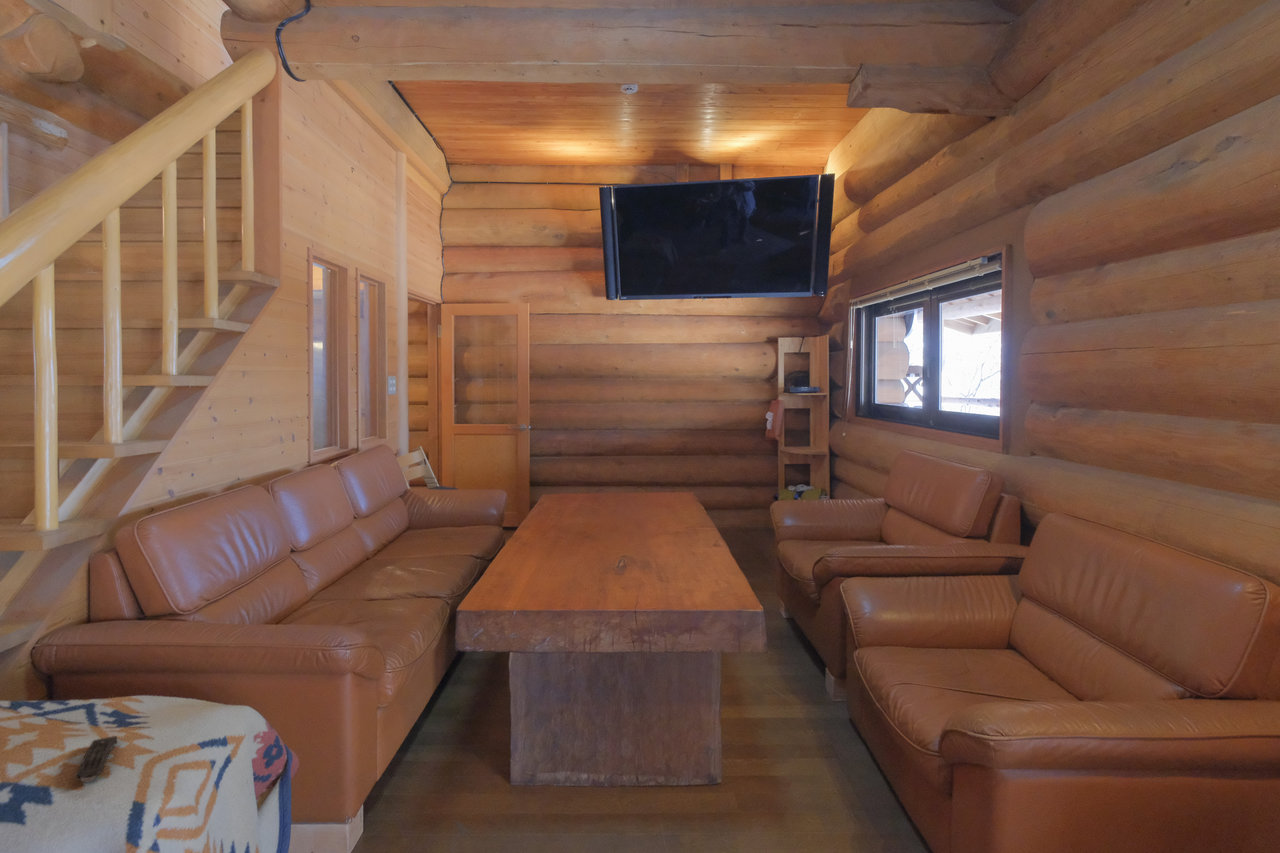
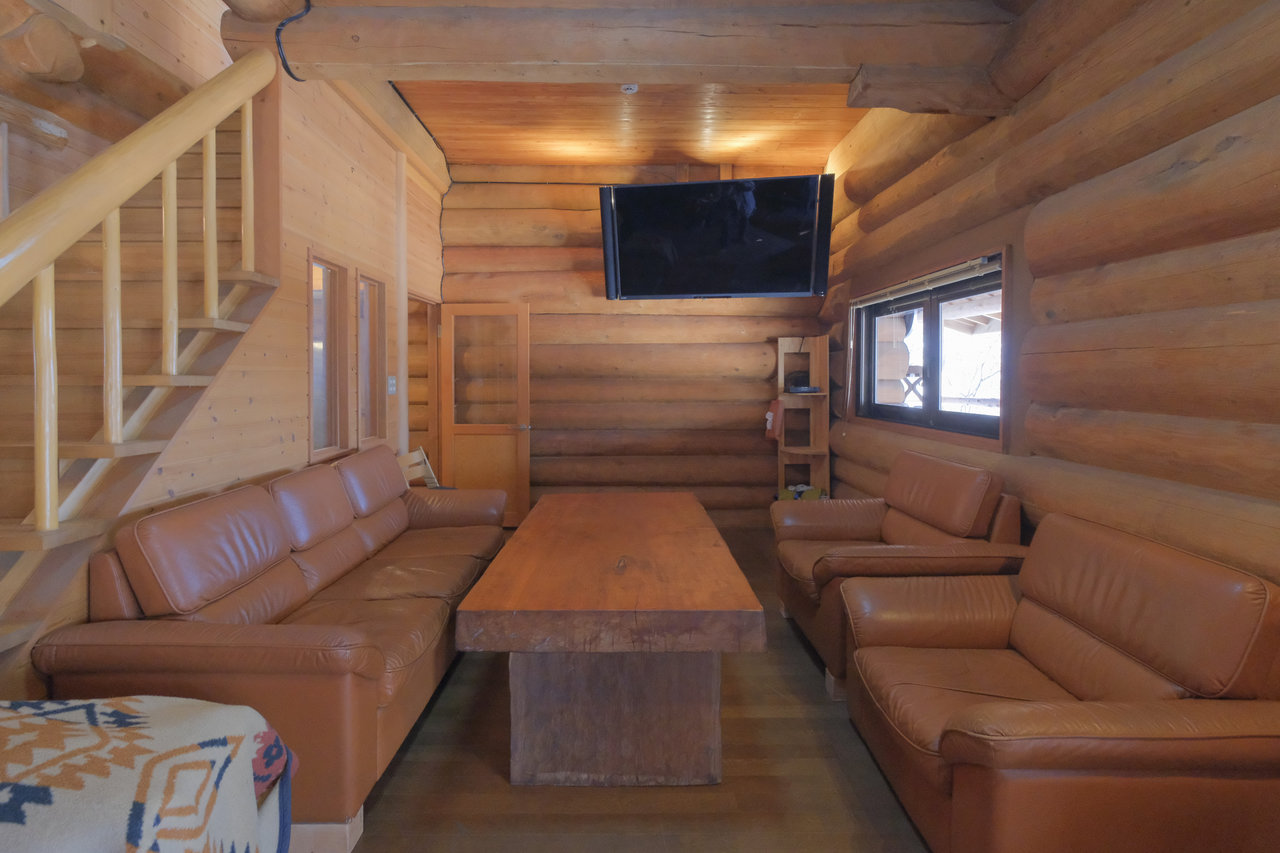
- remote control (97, 758)
